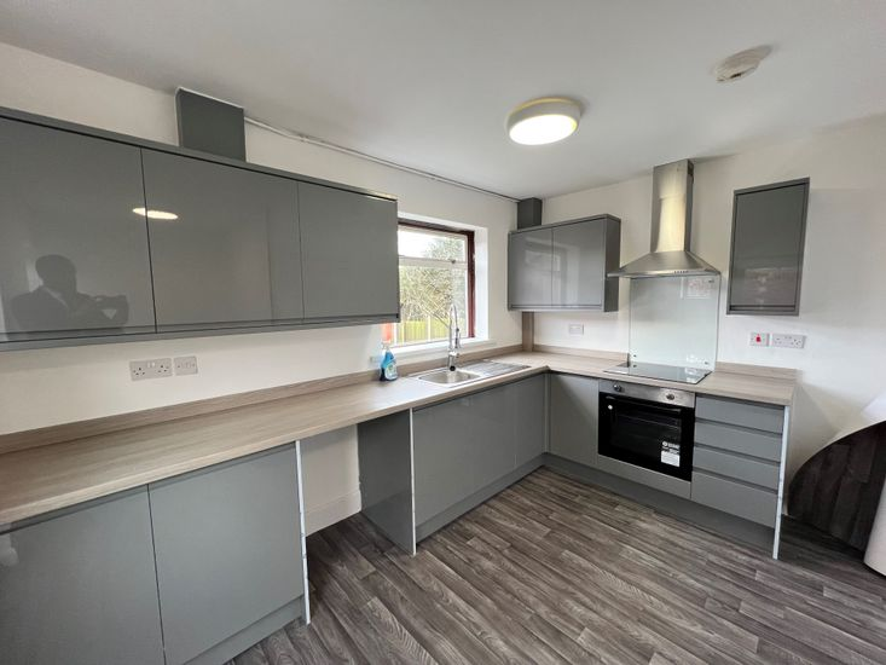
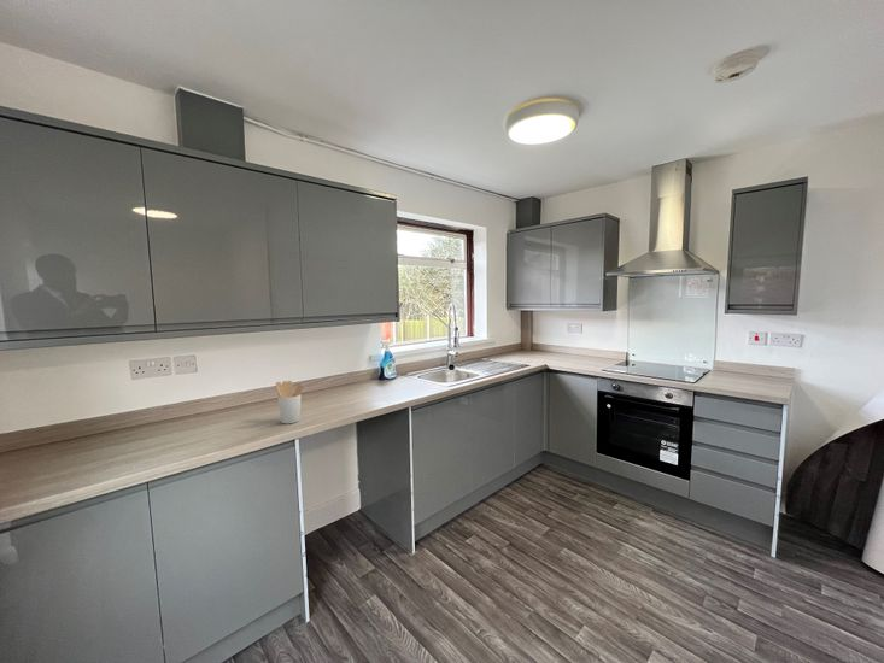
+ utensil holder (287, 400)
